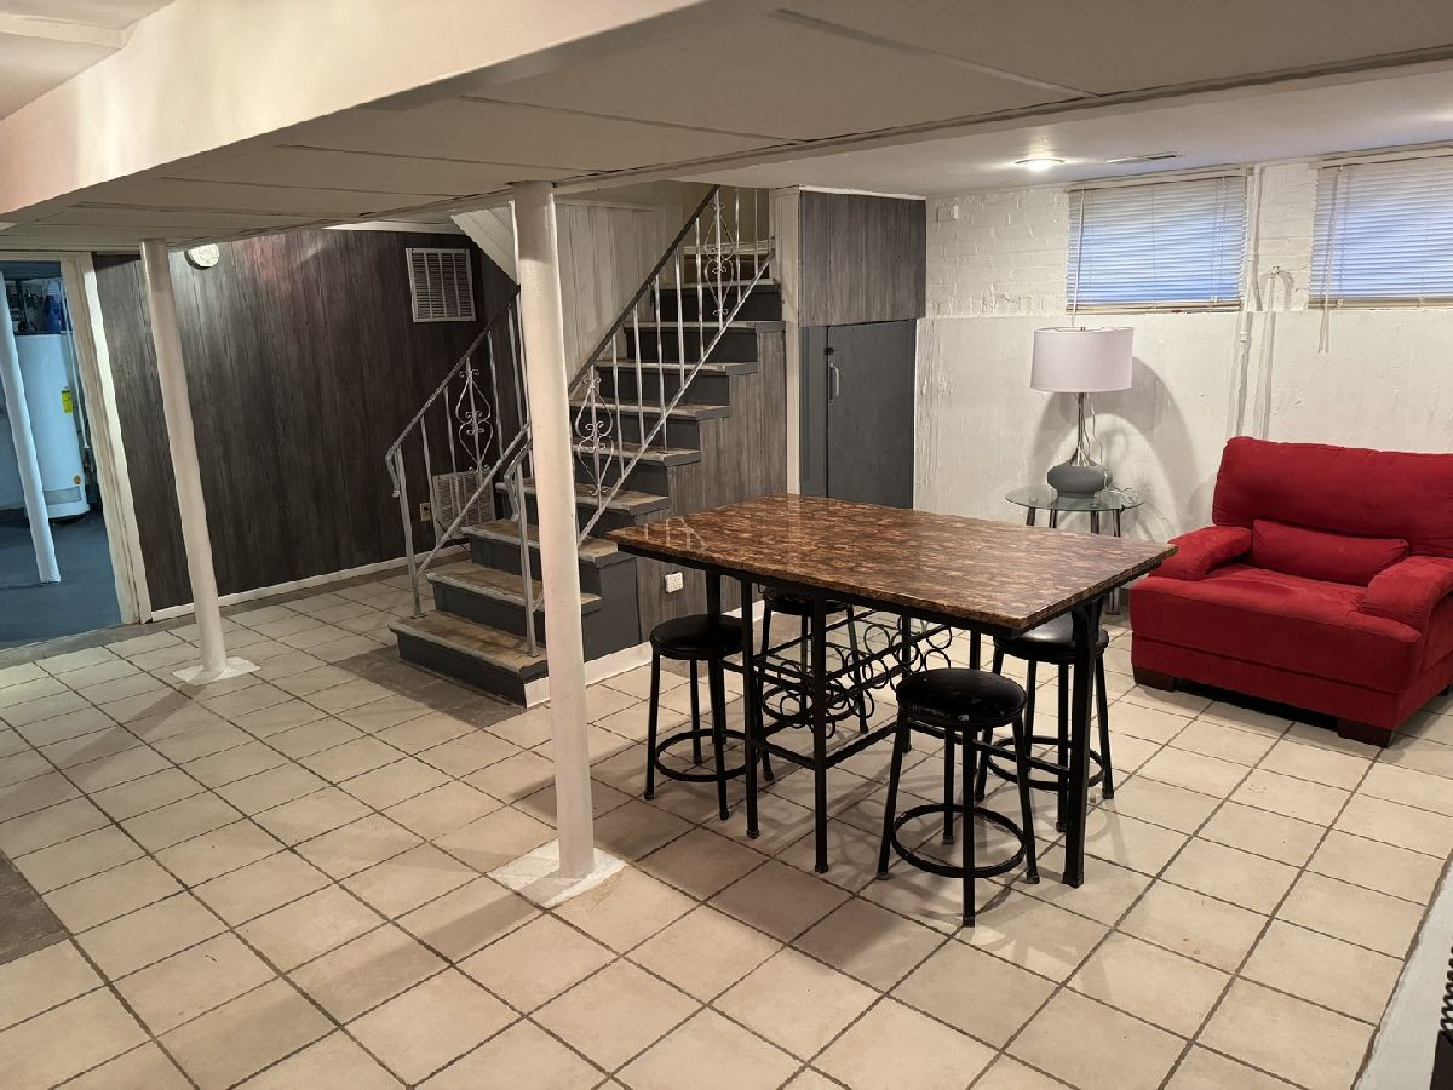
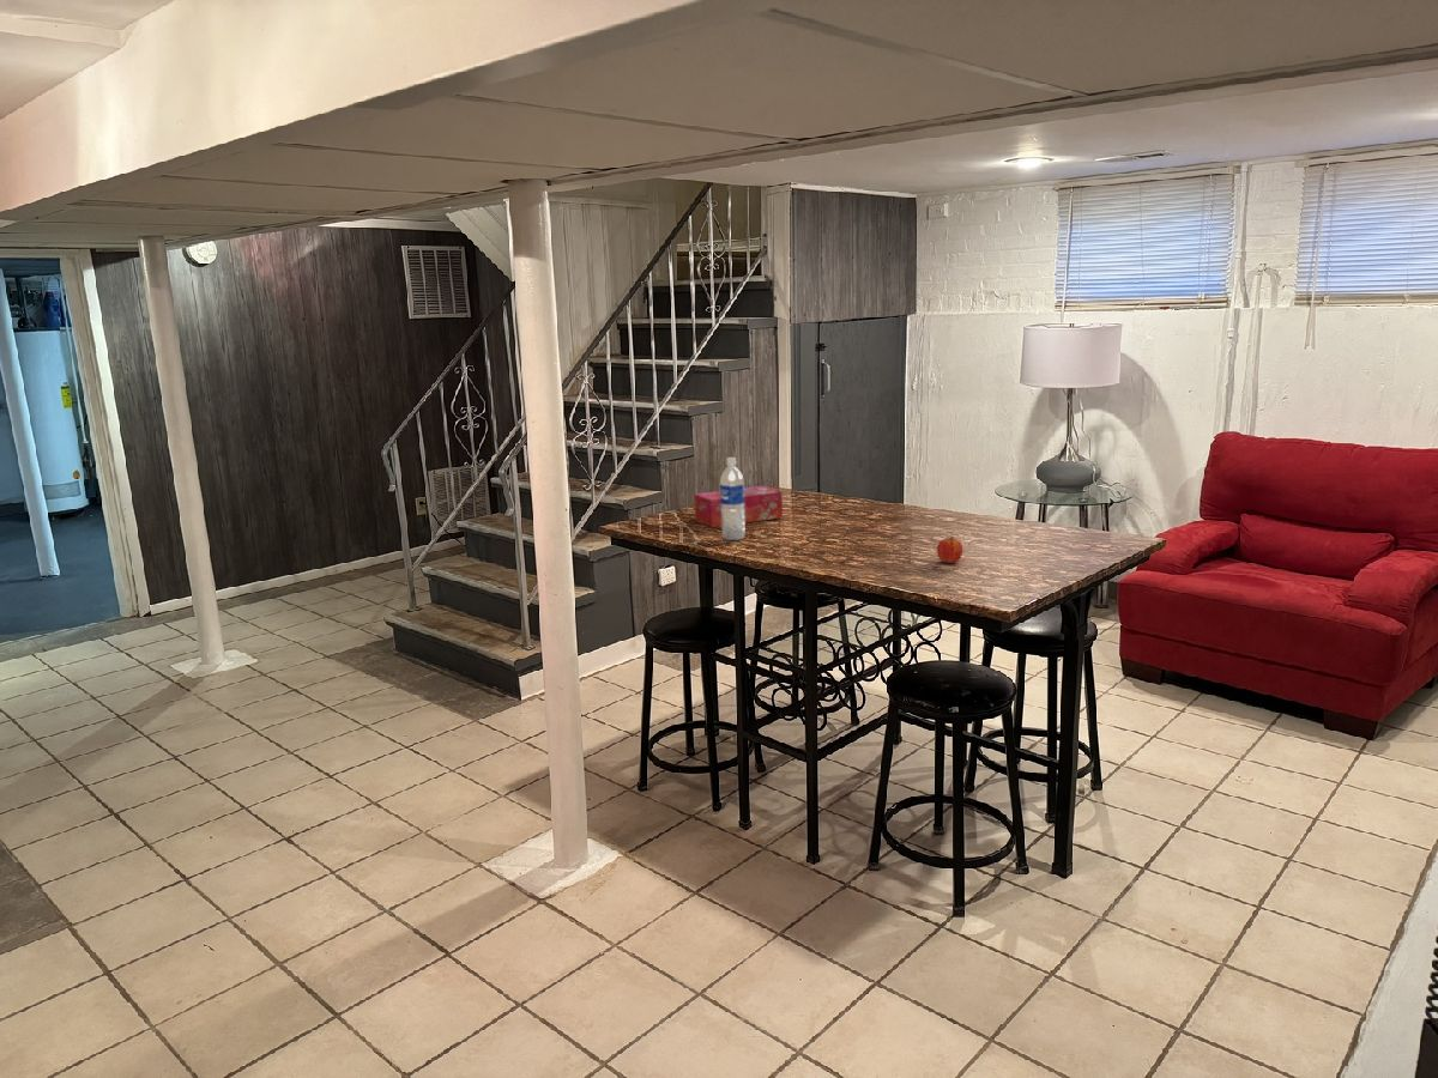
+ water bottle (732, 498)
+ tissue box (744, 505)
+ fruit (949, 549)
